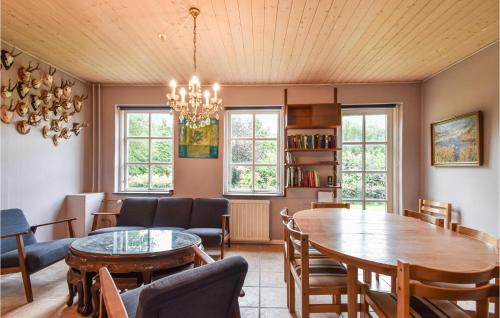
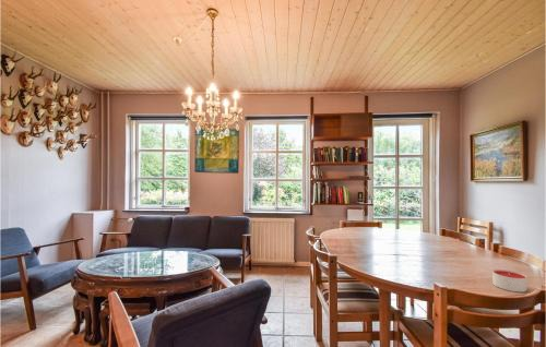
+ candle (509, 279)
